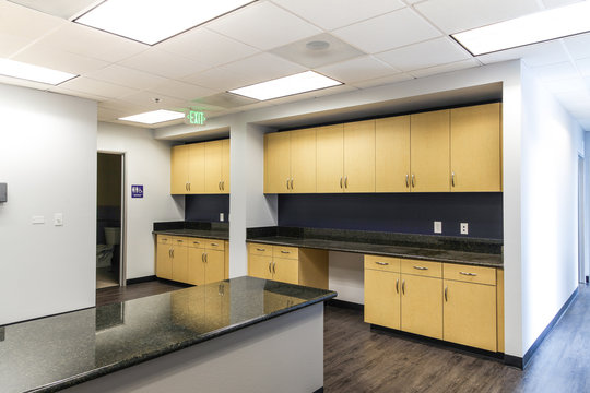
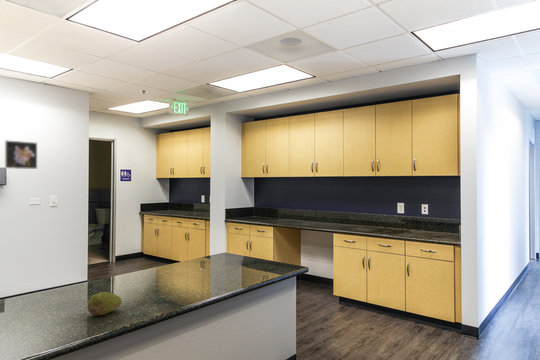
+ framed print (21, 155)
+ fruit (104, 302)
